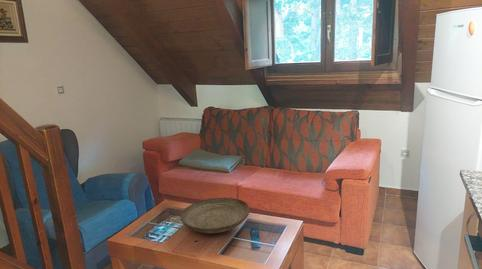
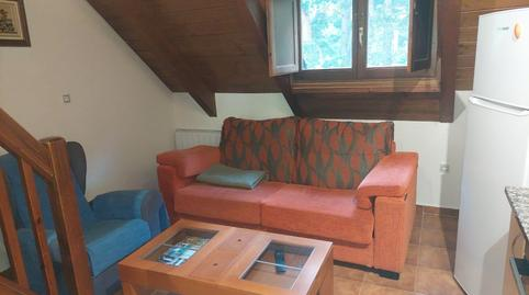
- decorative bowl (215, 219)
